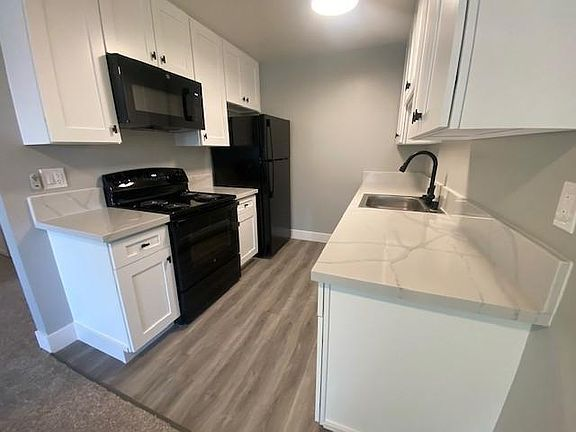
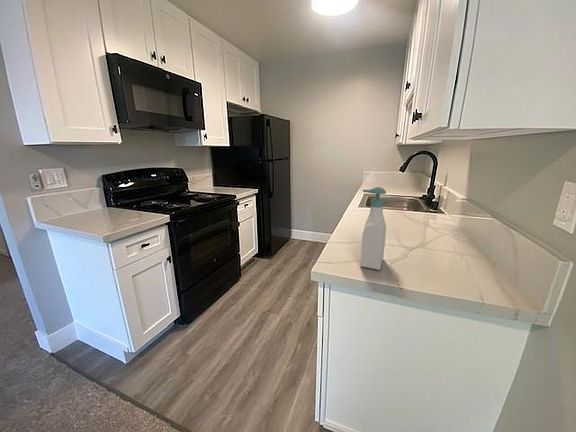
+ soap bottle (372, 226)
